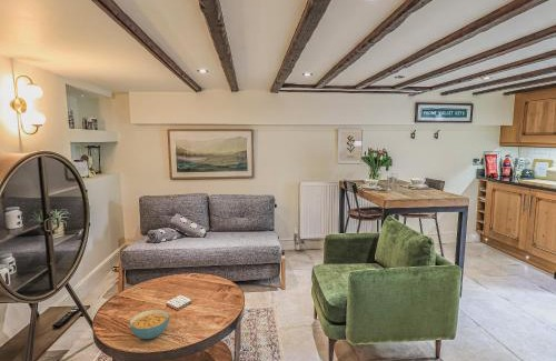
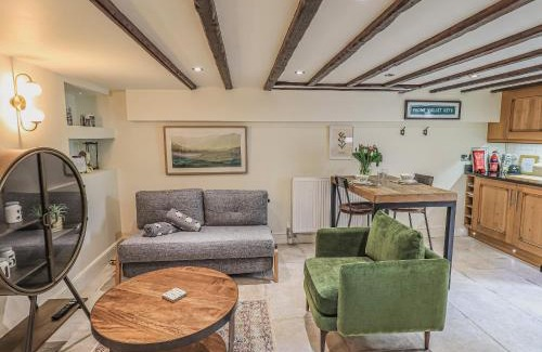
- cereal bowl (150, 327)
